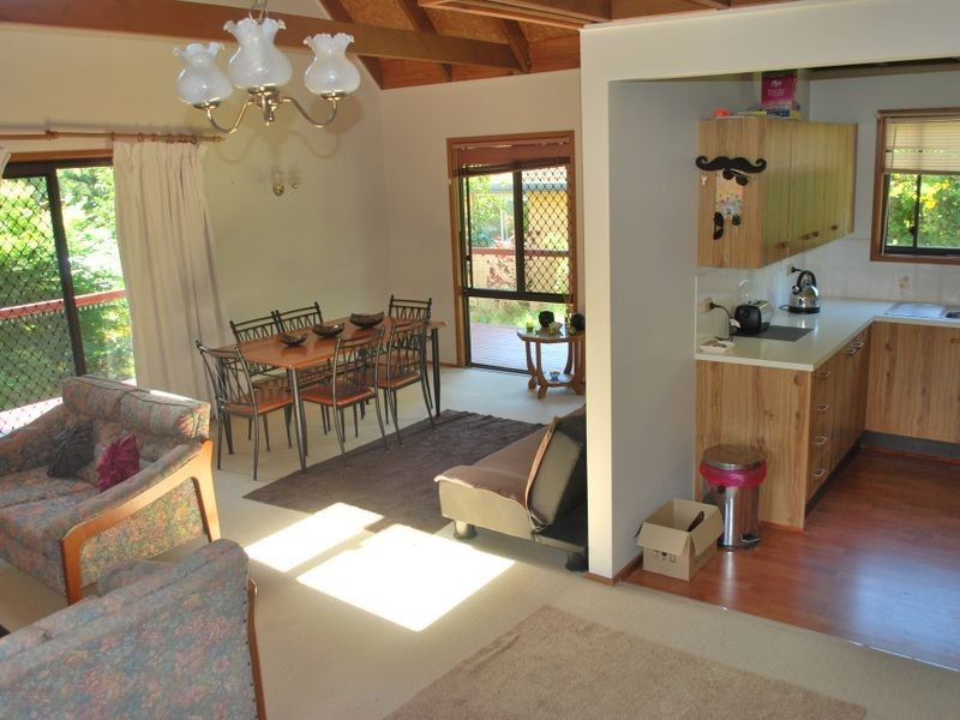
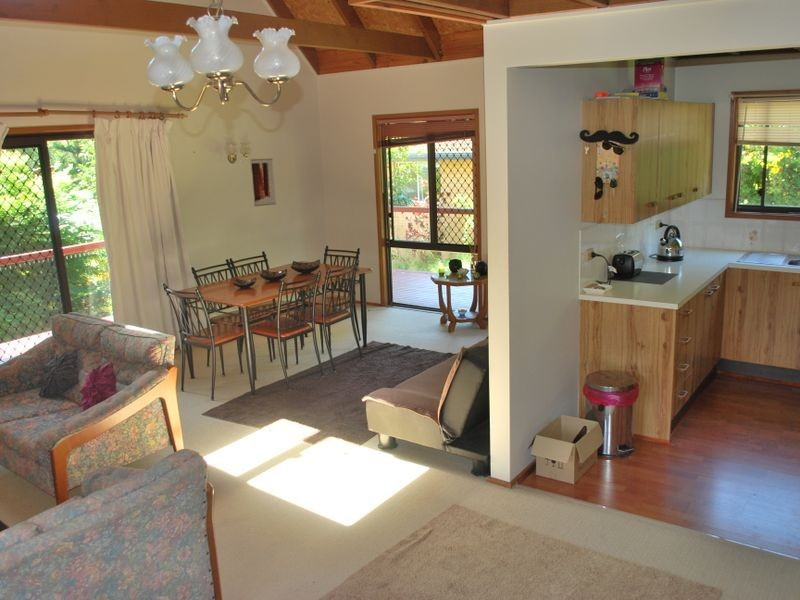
+ wall art (263, 182)
